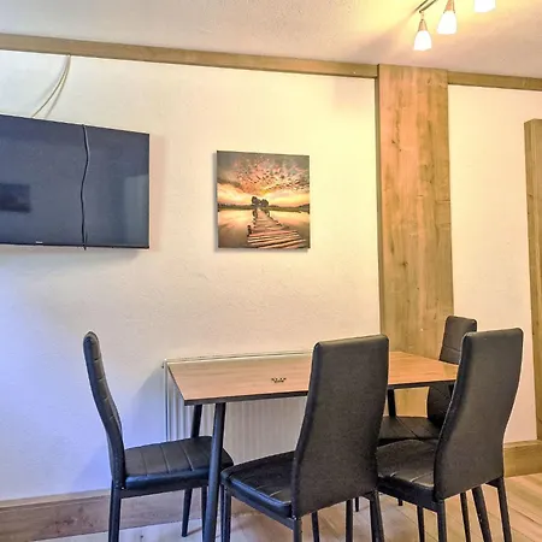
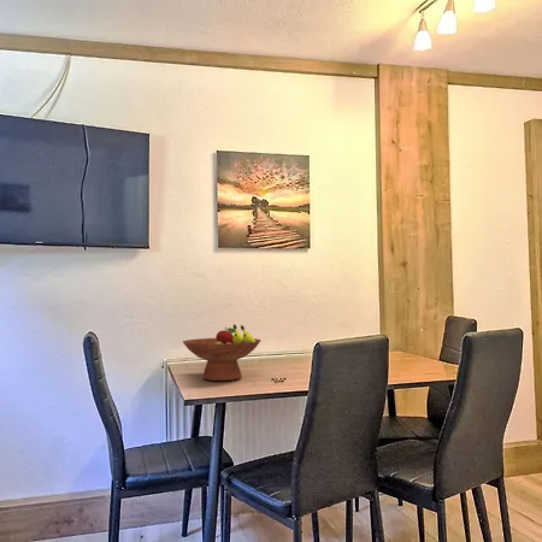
+ fruit bowl (222, 352)
